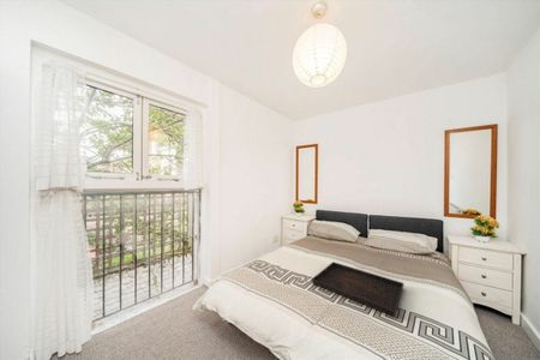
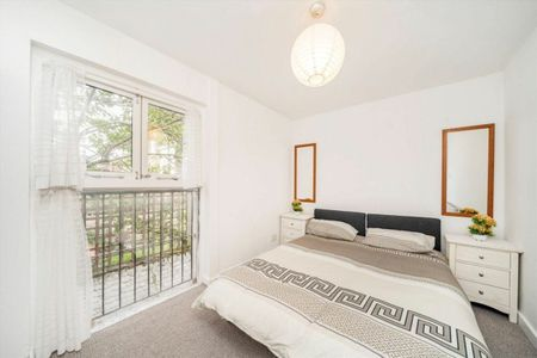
- serving tray (356, 283)
